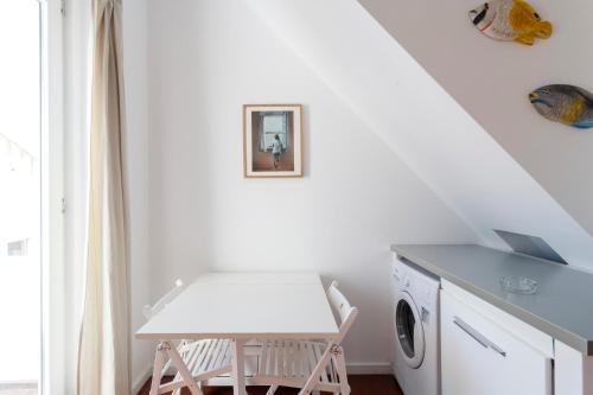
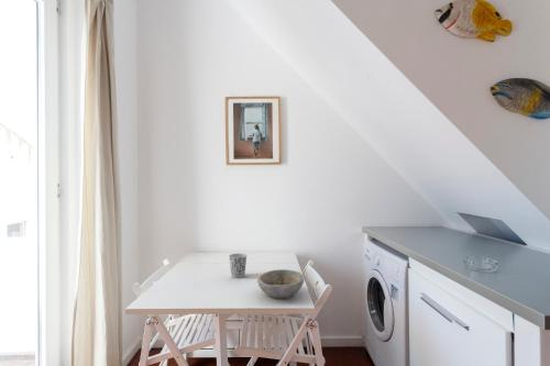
+ cup (238, 265)
+ bowl (280, 285)
